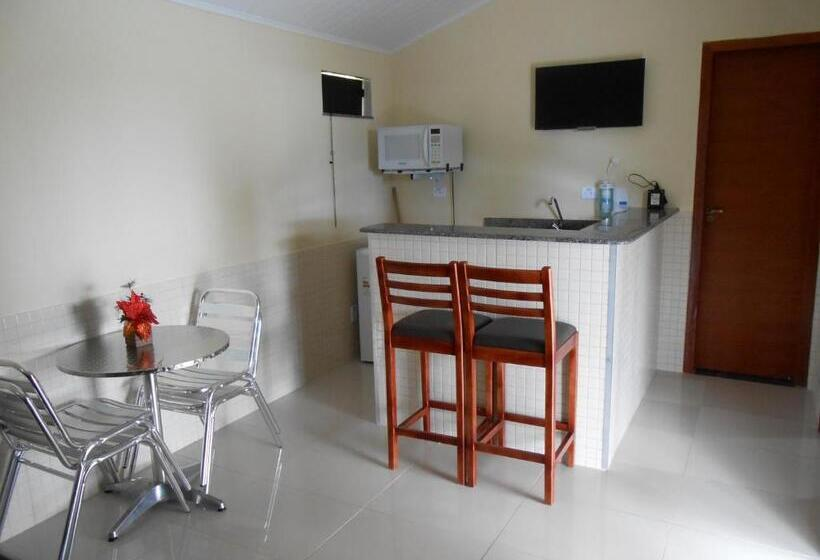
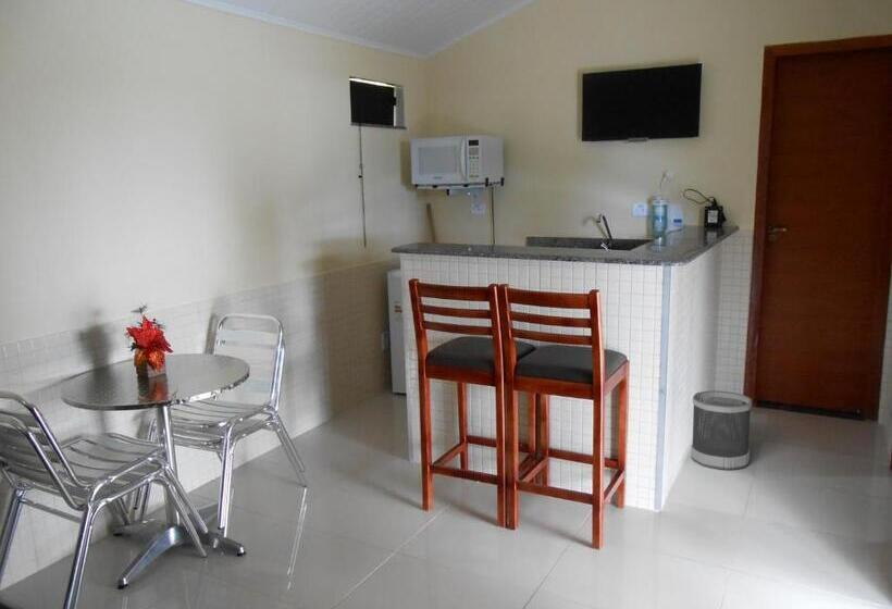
+ wastebasket (720, 428)
